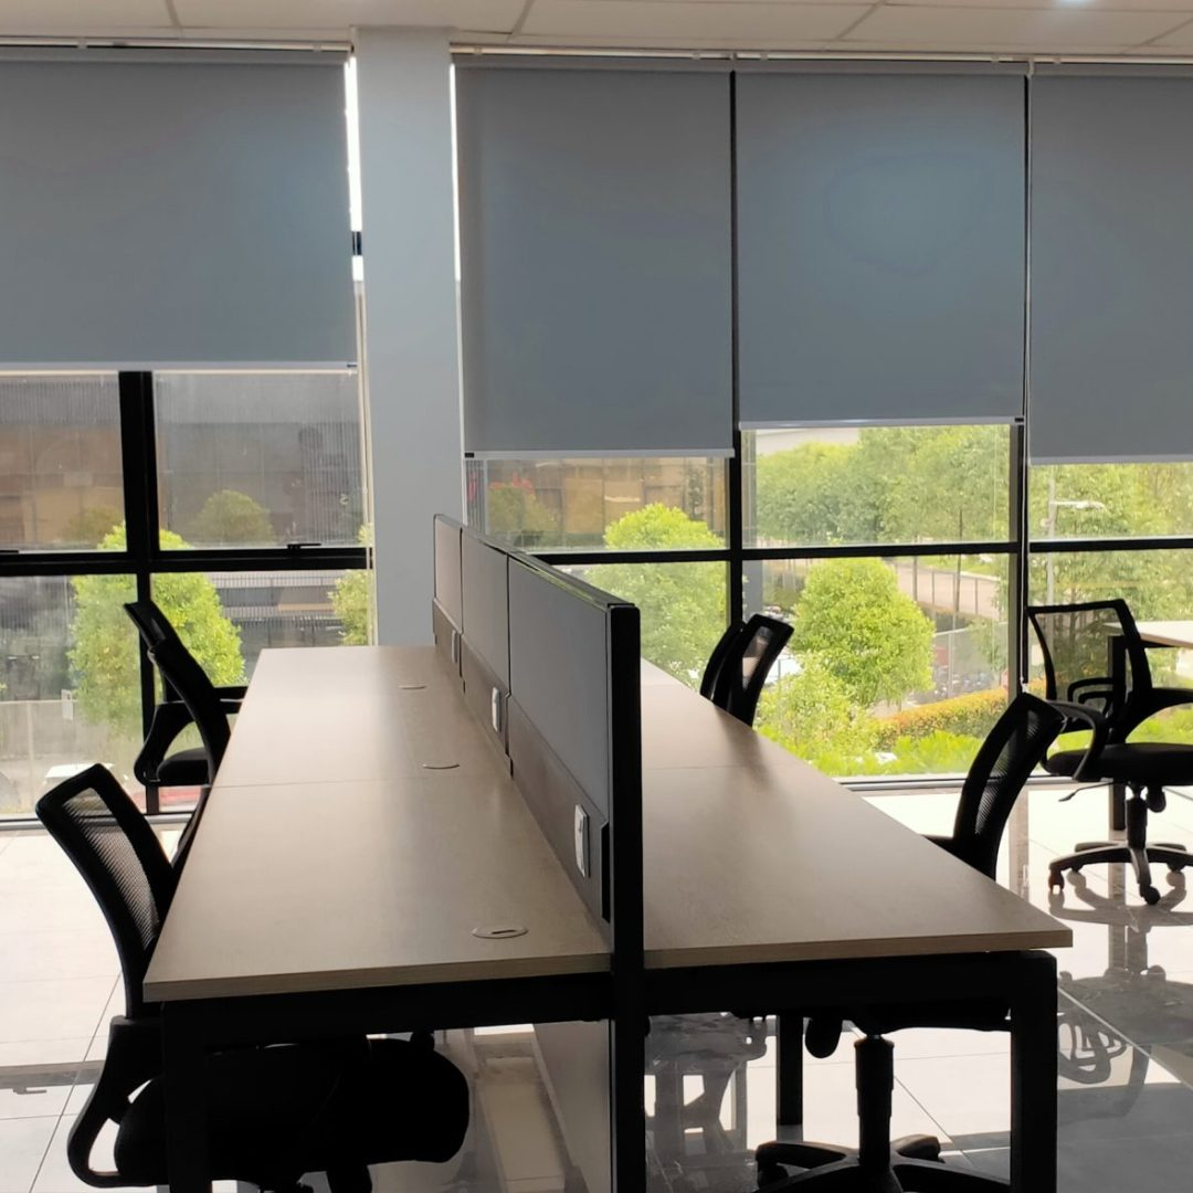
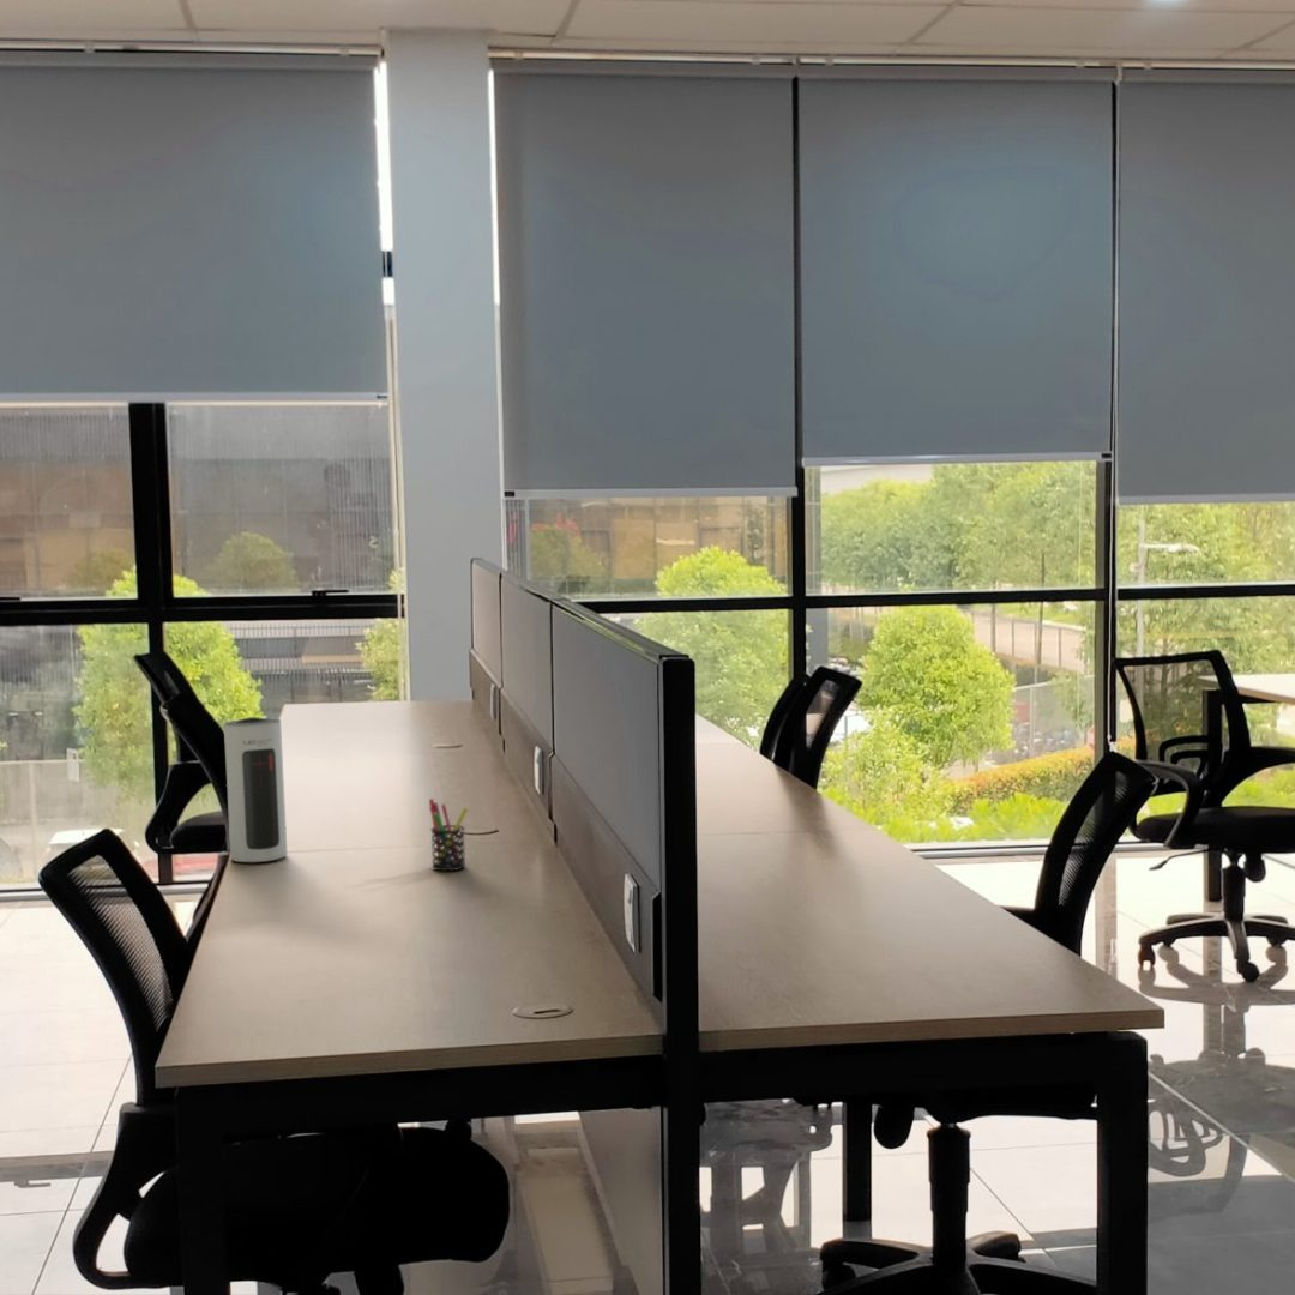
+ pen holder (444, 833)
+ speaker (255, 788)
